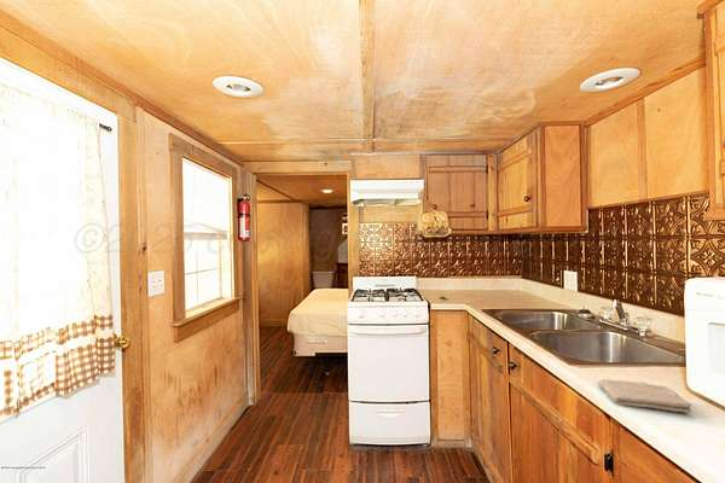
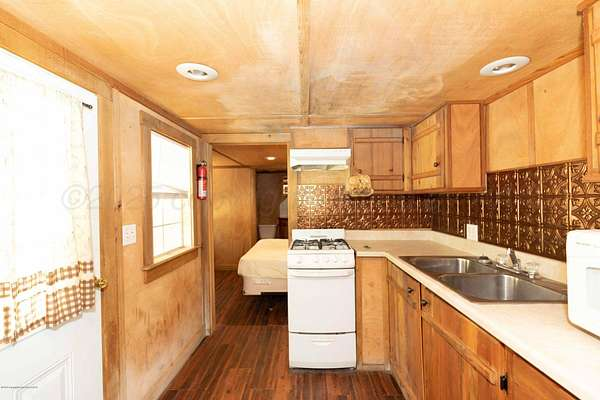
- washcloth (642, 394)
